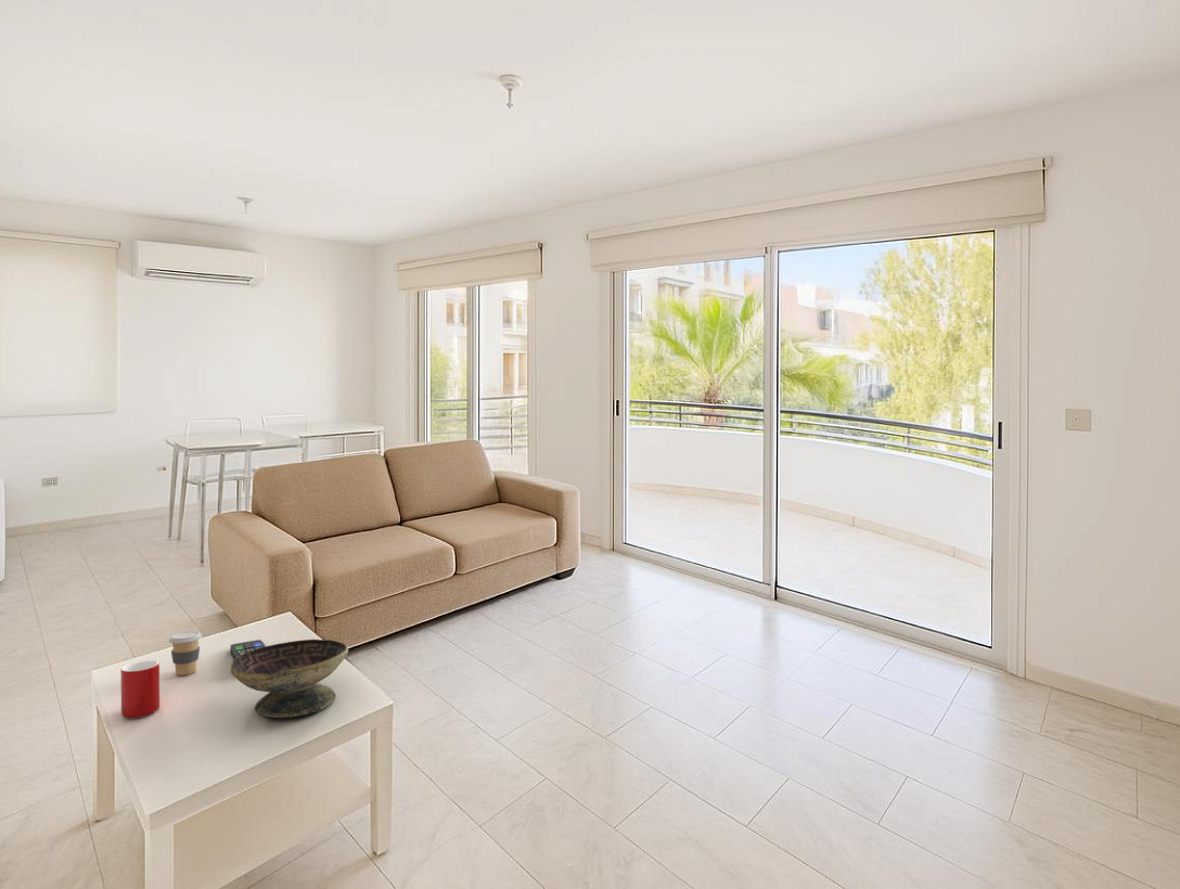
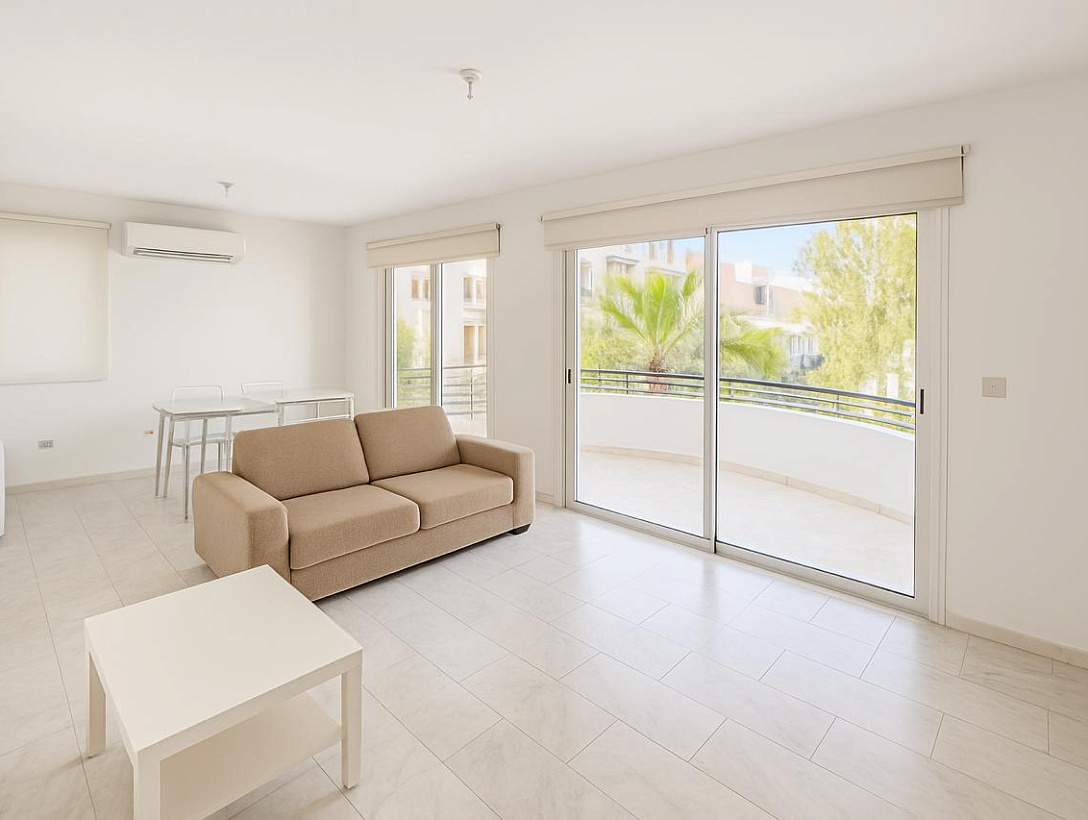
- decorative bowl (291, 677)
- coffee cup (185, 653)
- cup (140, 686)
- remote control (248, 650)
